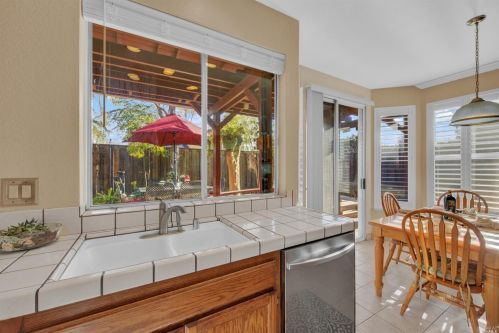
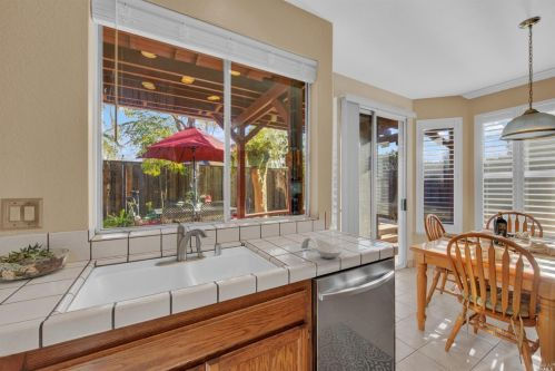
+ spoon rest (319, 246)
